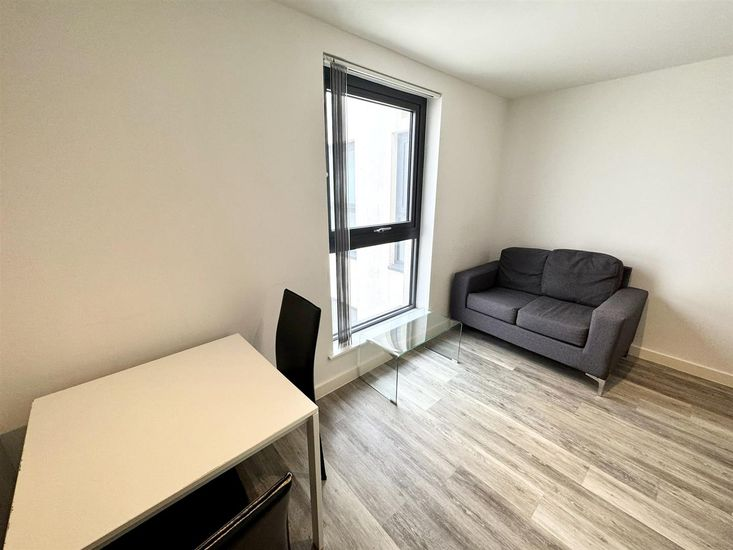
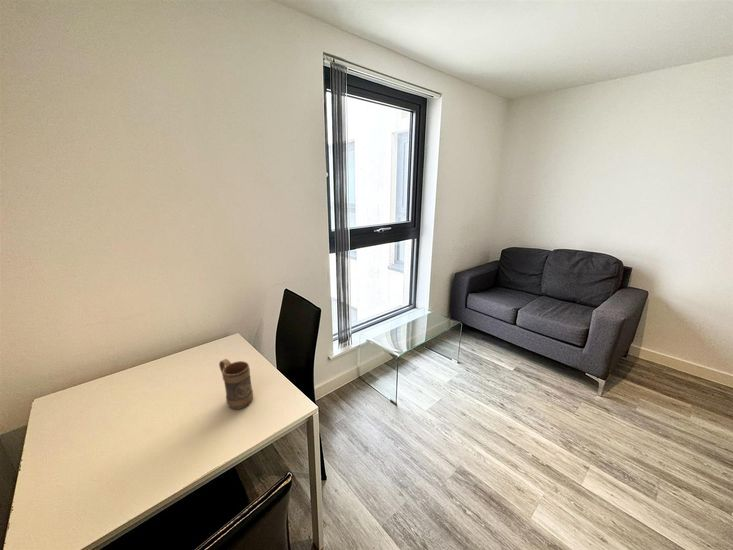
+ mug (233, 381)
